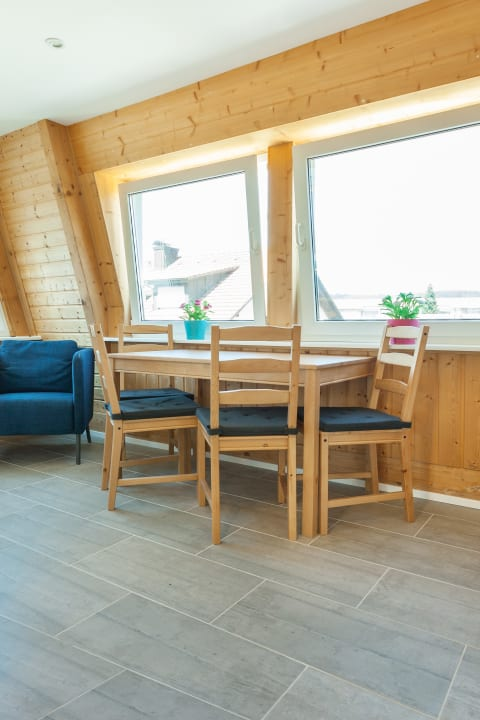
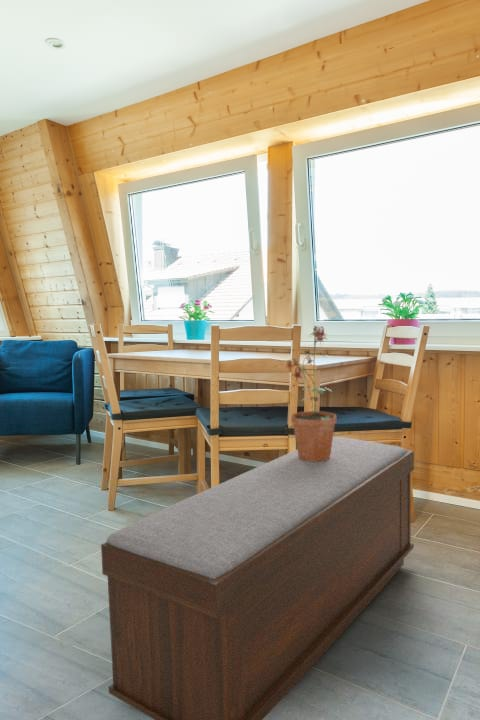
+ bench (291, 548)
+ potted plant (309, 391)
